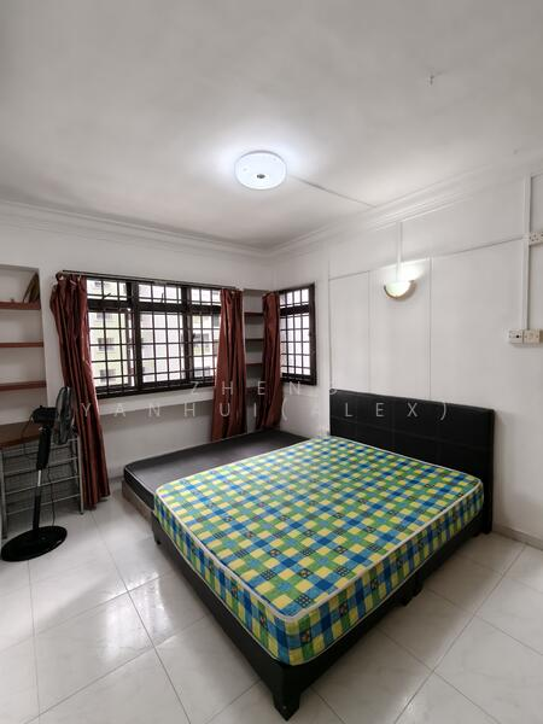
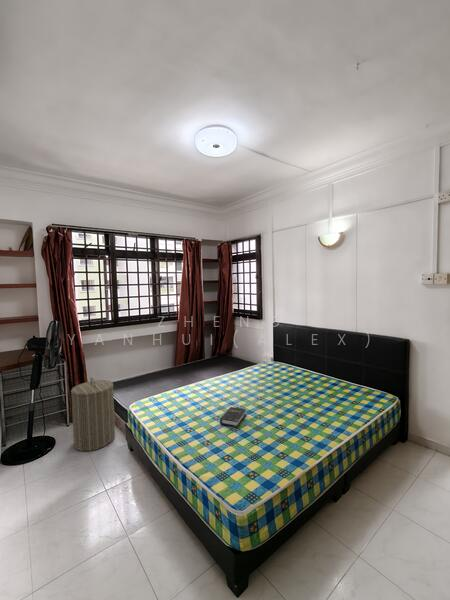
+ laundry hamper (93, 409)
+ hardback book (233, 416)
